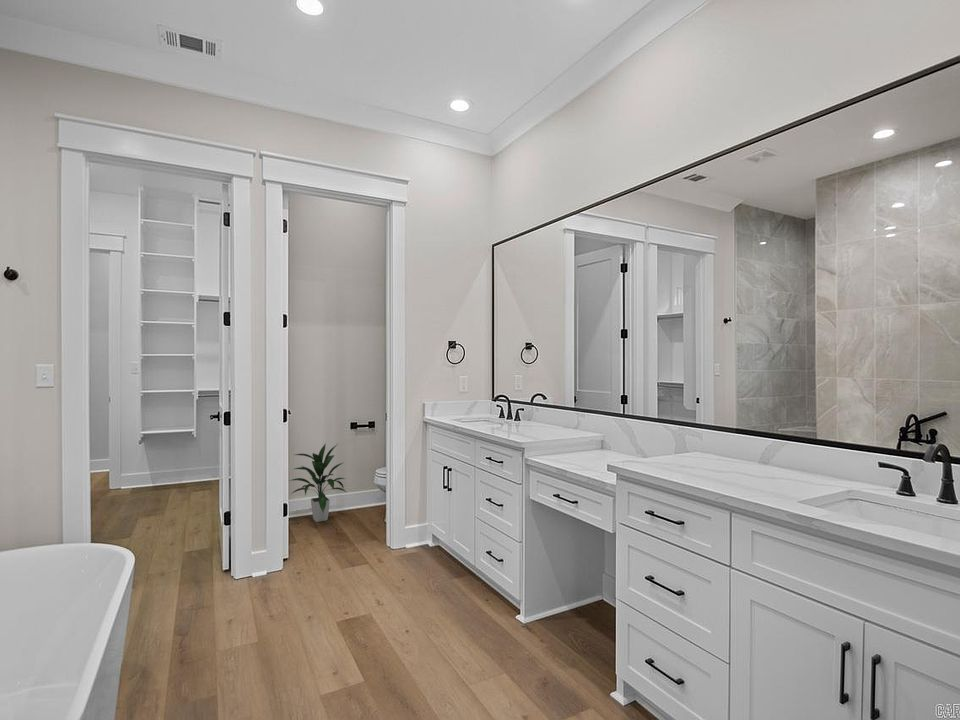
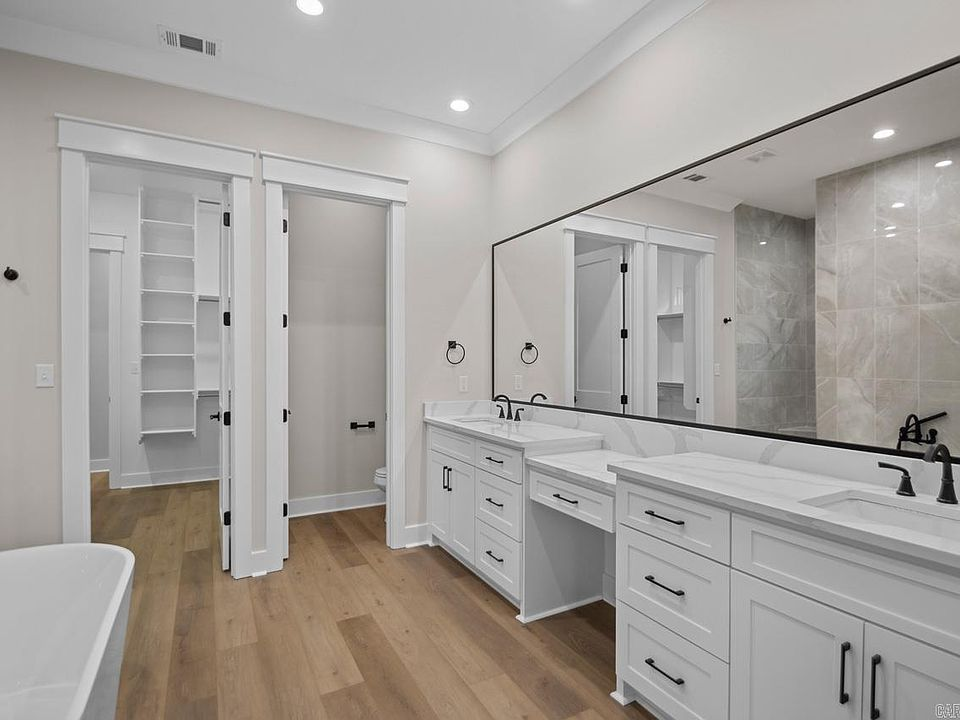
- indoor plant (319, 482)
